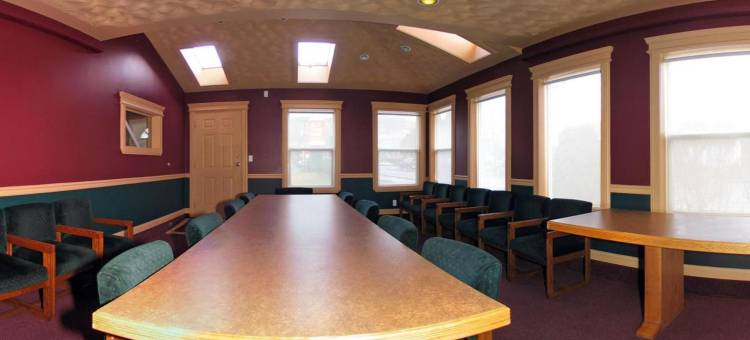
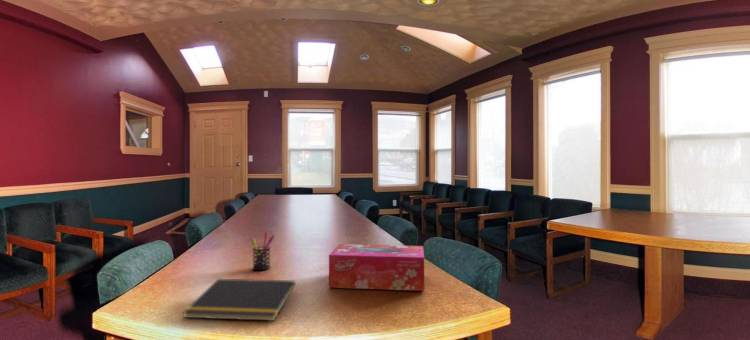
+ tissue box (378, 265)
+ notepad (243, 297)
+ pen holder (260, 250)
